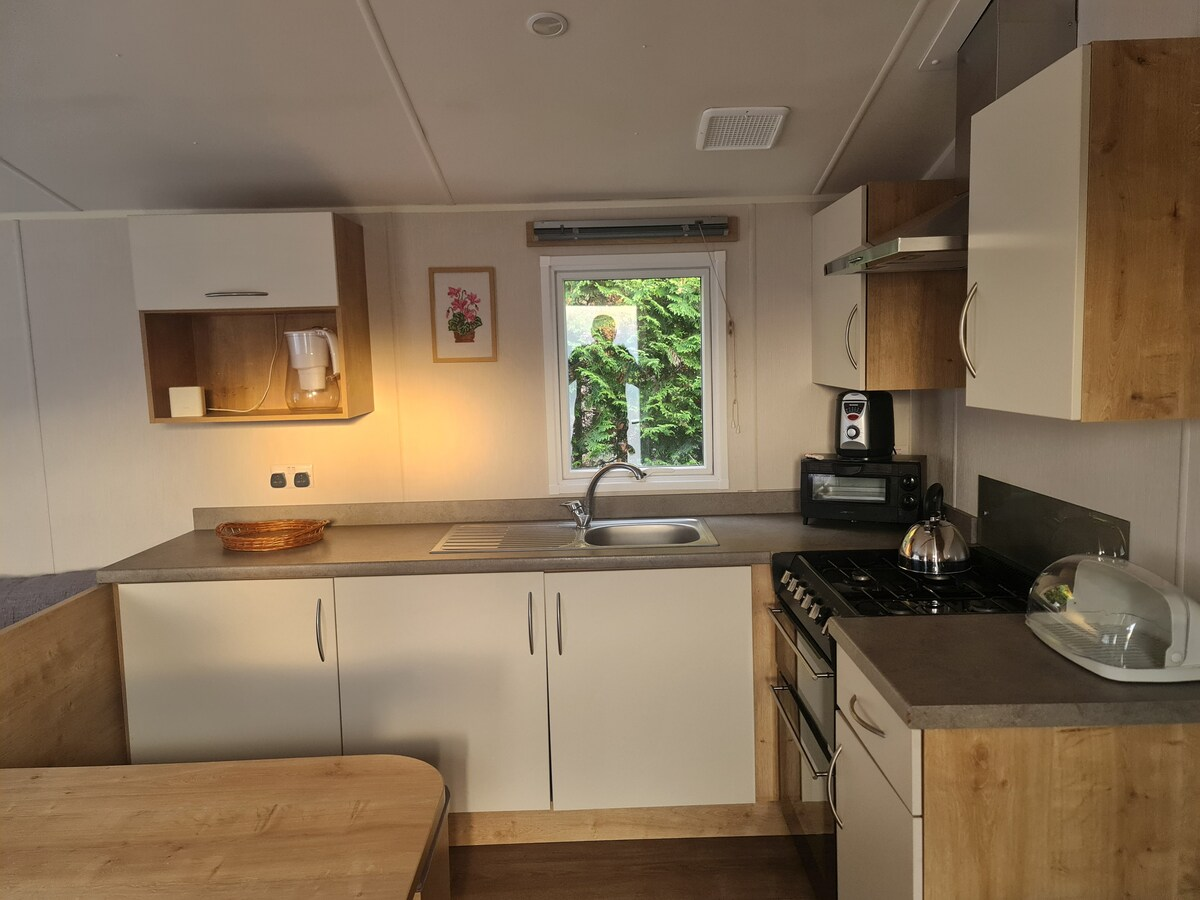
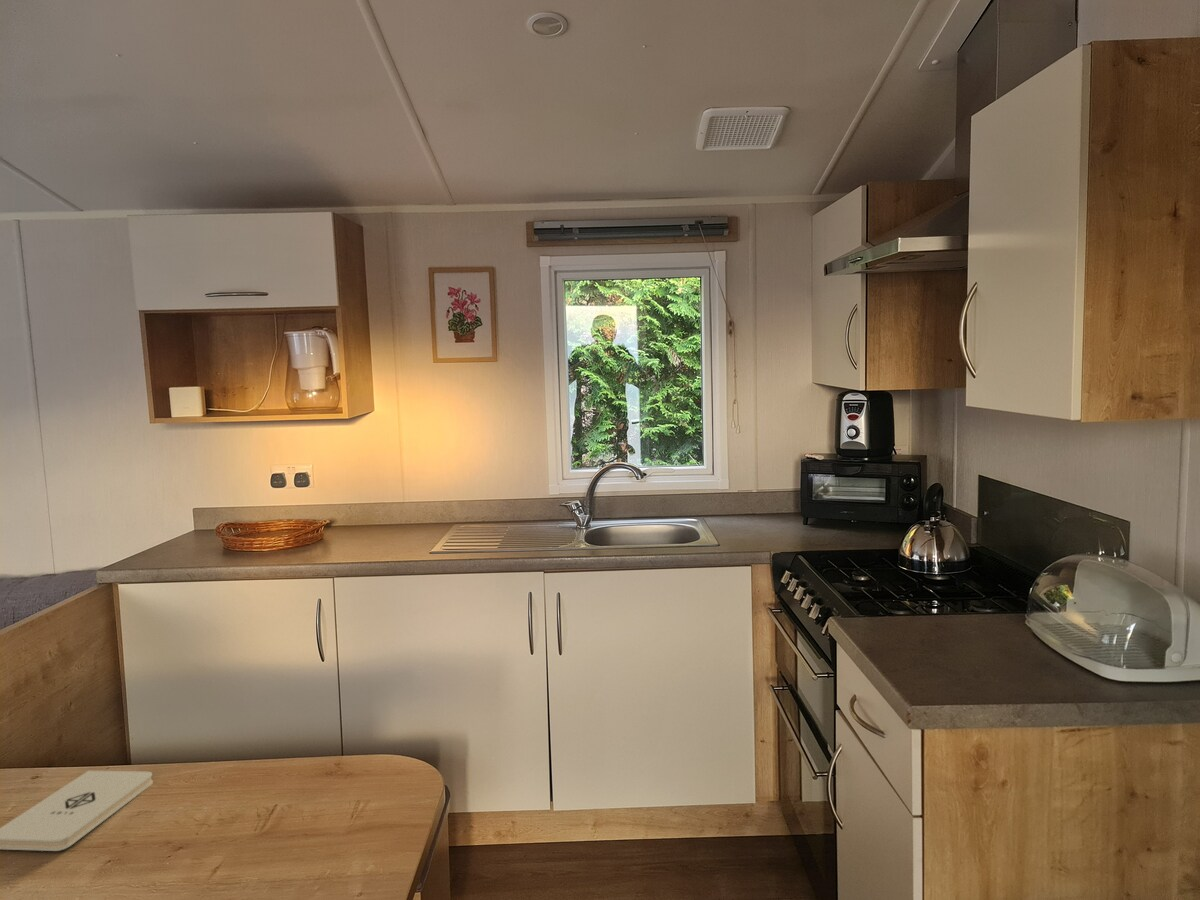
+ notepad (77, 807)
